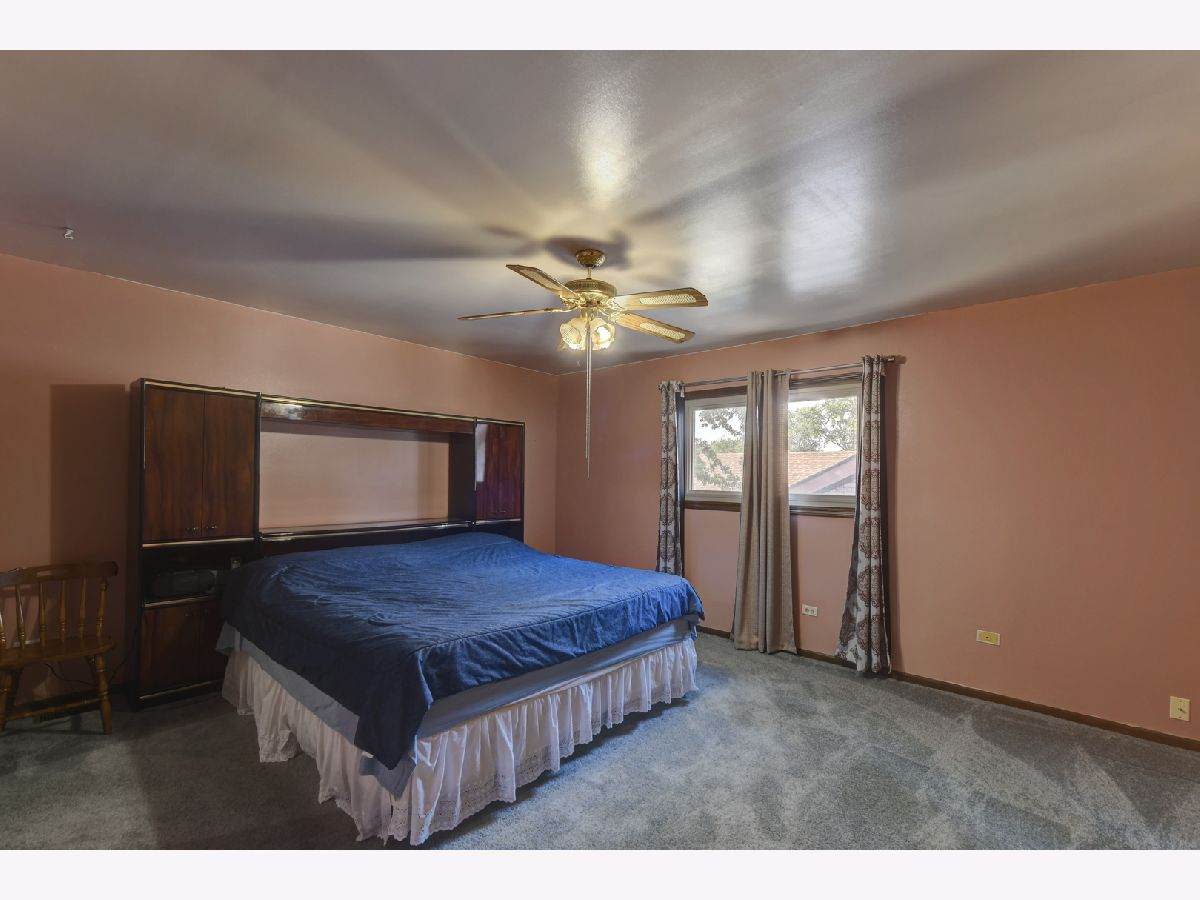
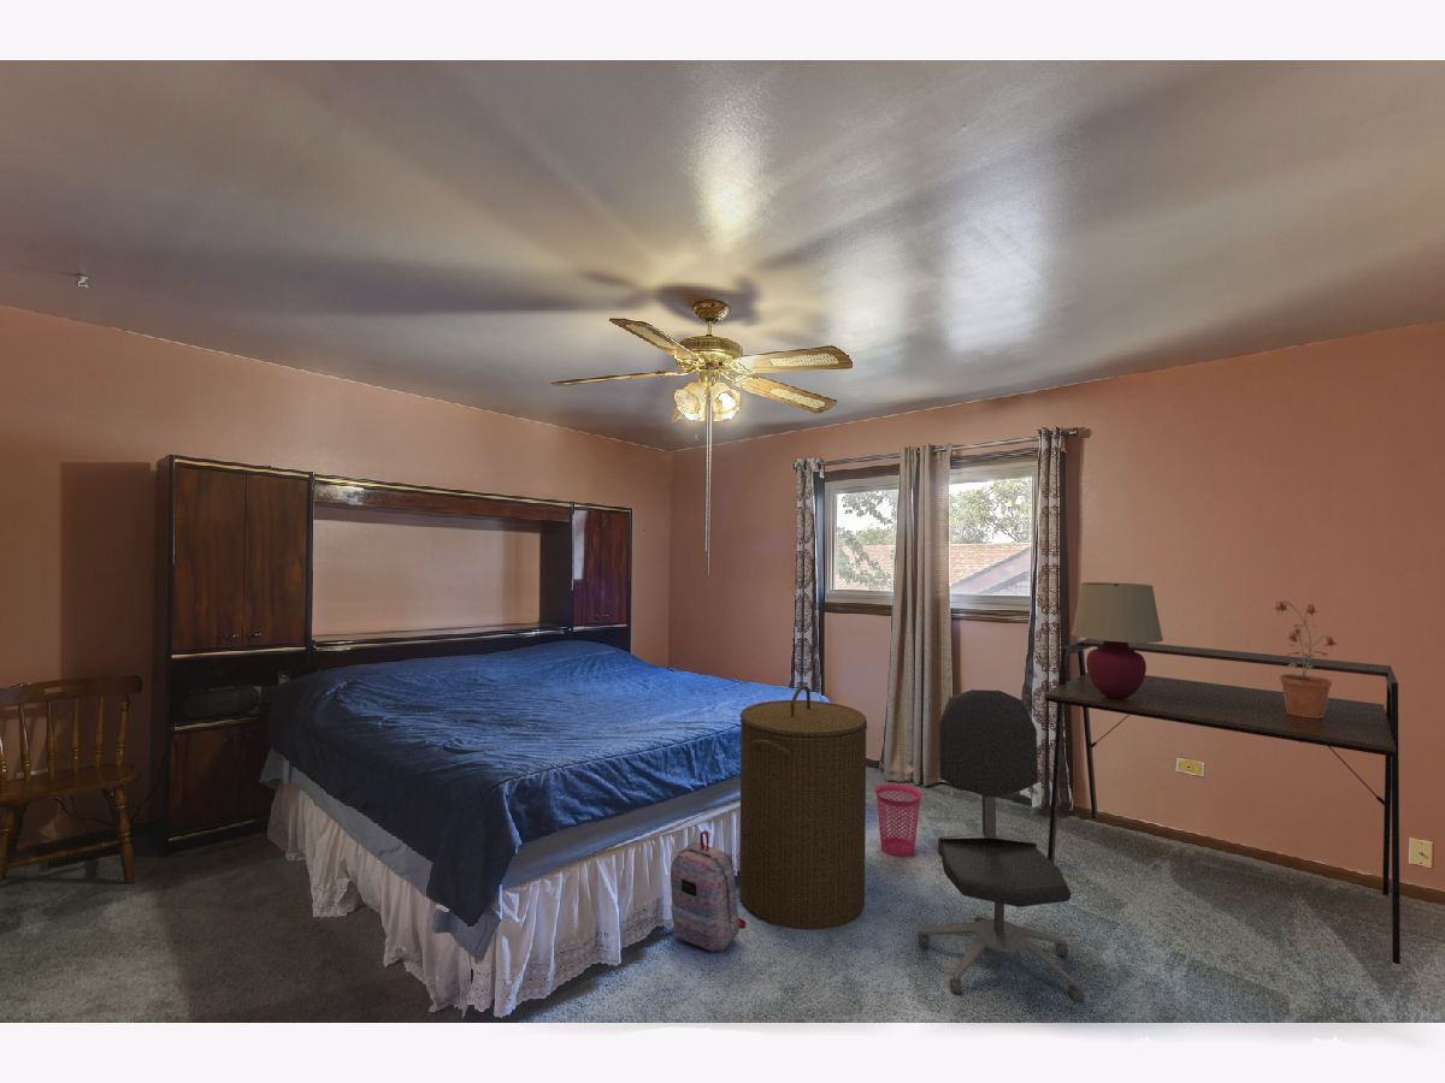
+ table lamp (1115, 640)
+ waste basket (897, 821)
+ laundry hamper (802, 791)
+ desk (1219, 728)
+ office chair (999, 835)
+ backpack (707, 883)
+ potted plant (1307, 657)
